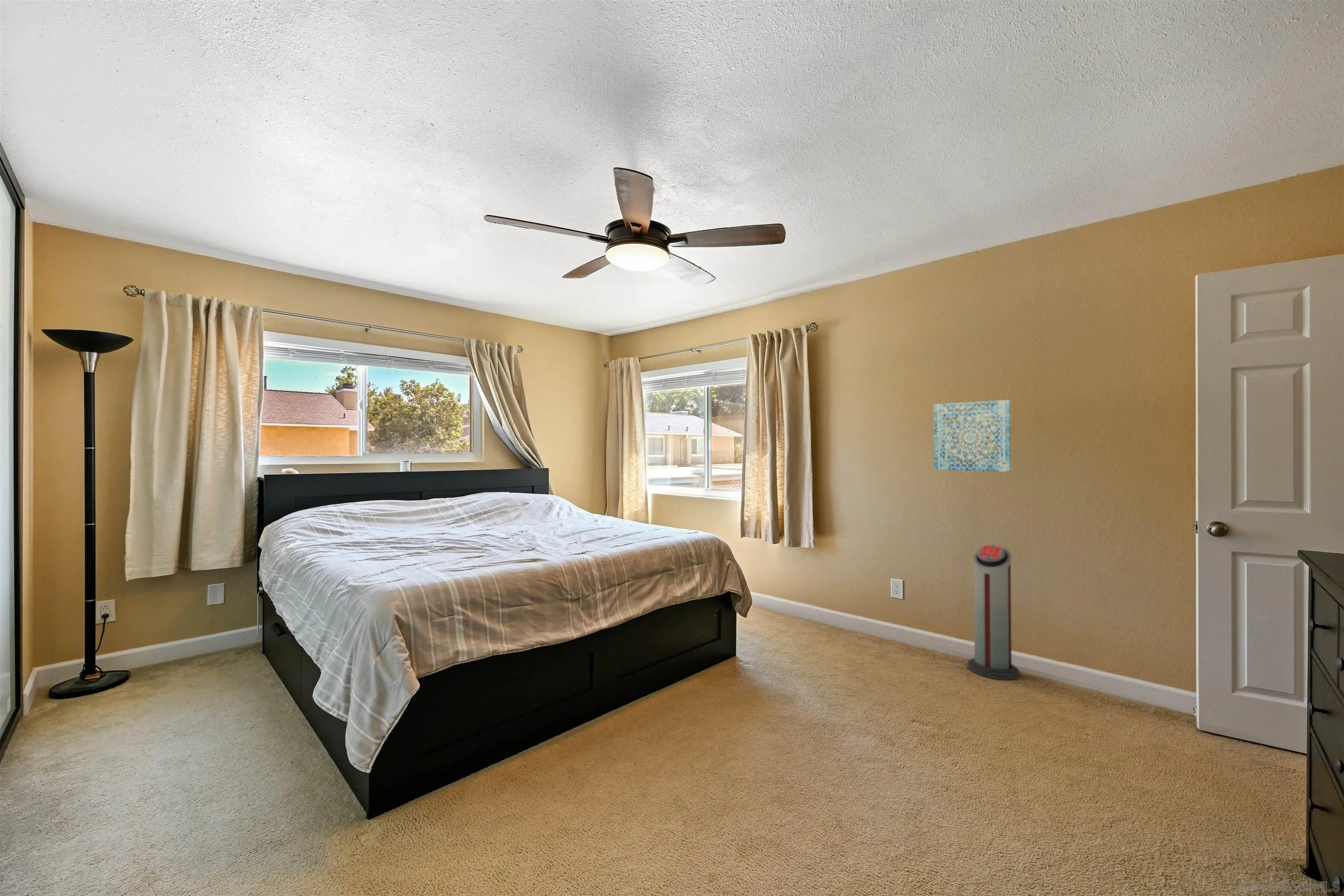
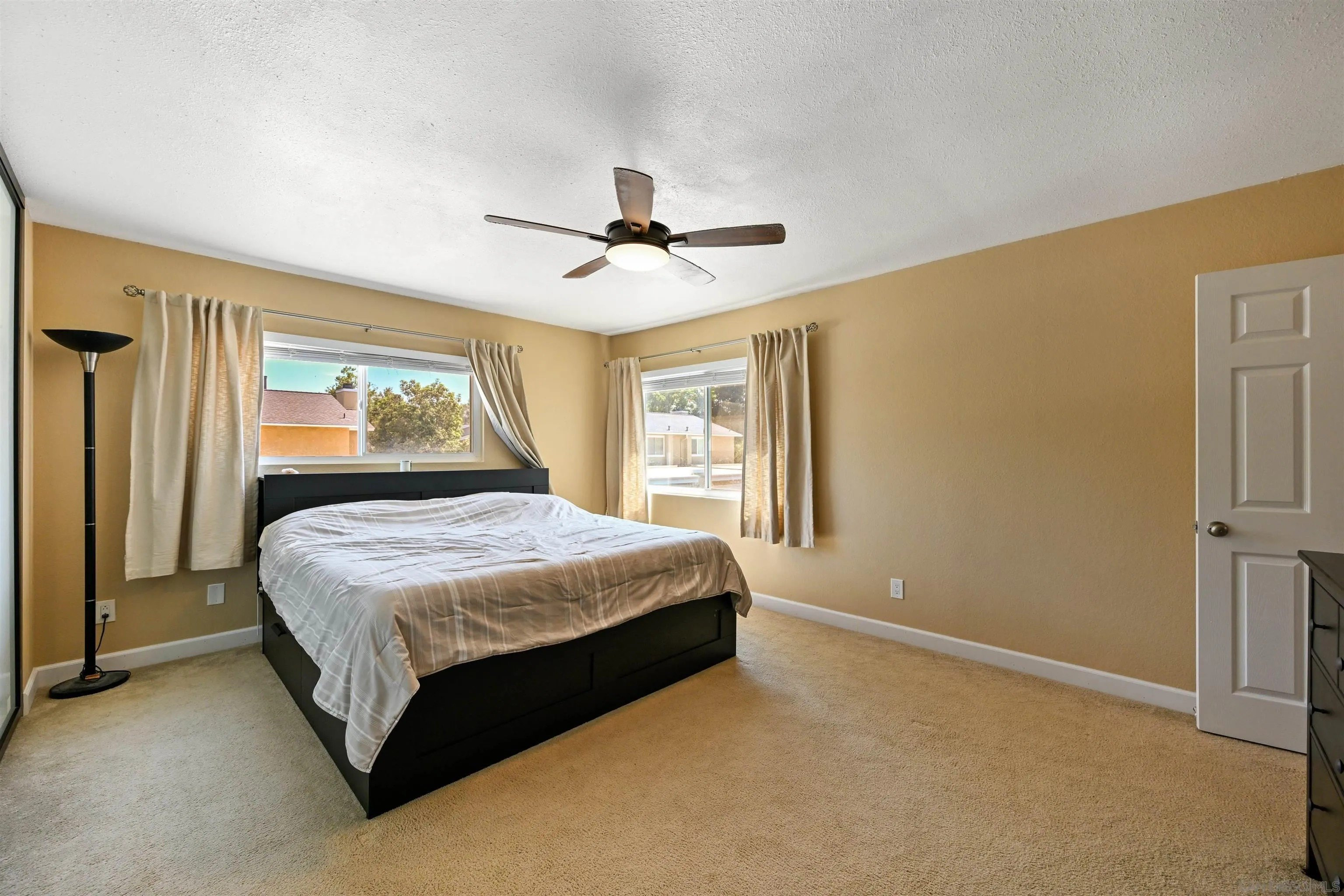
- wall art (970, 436)
- air purifier (992, 608)
